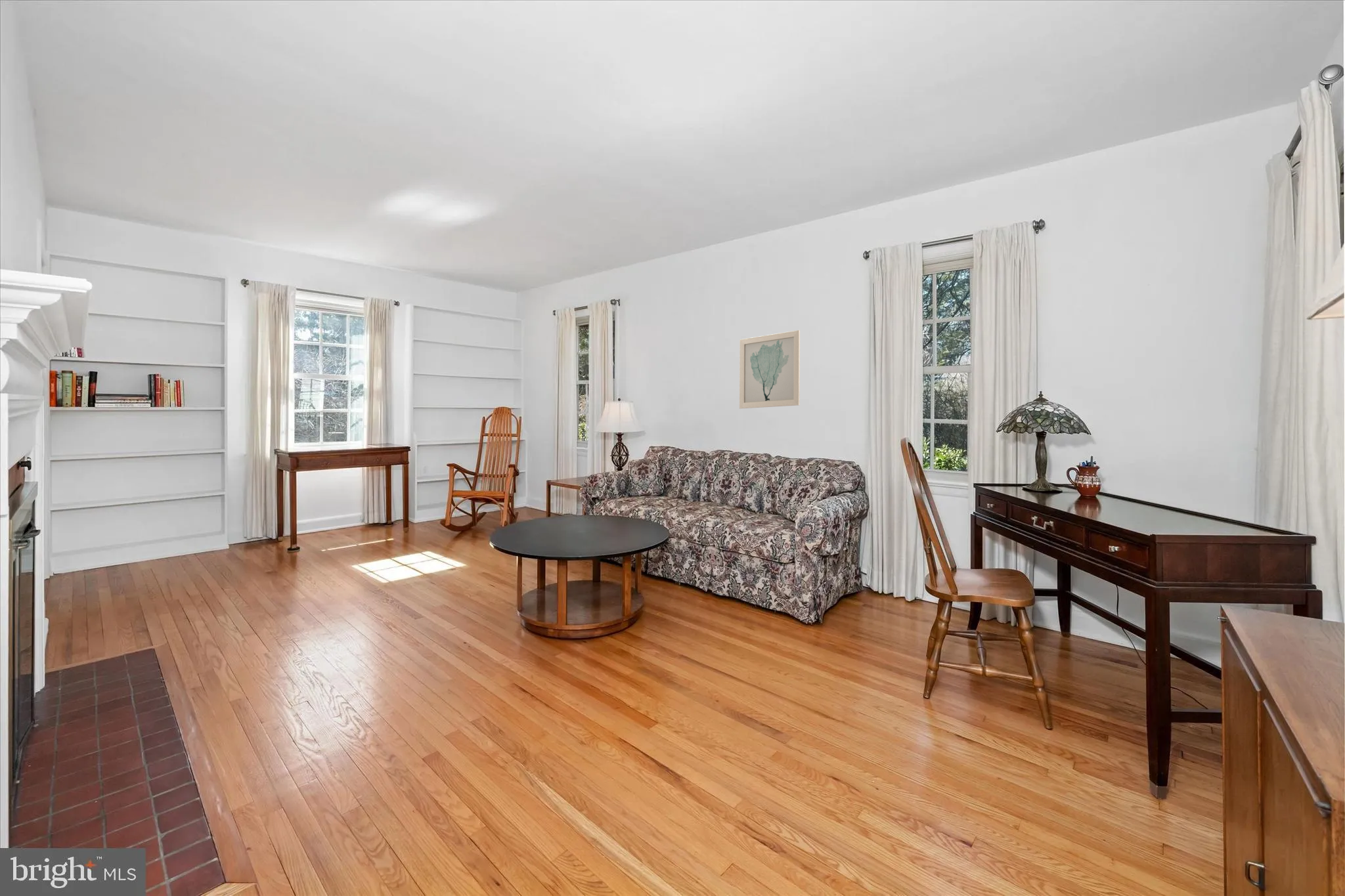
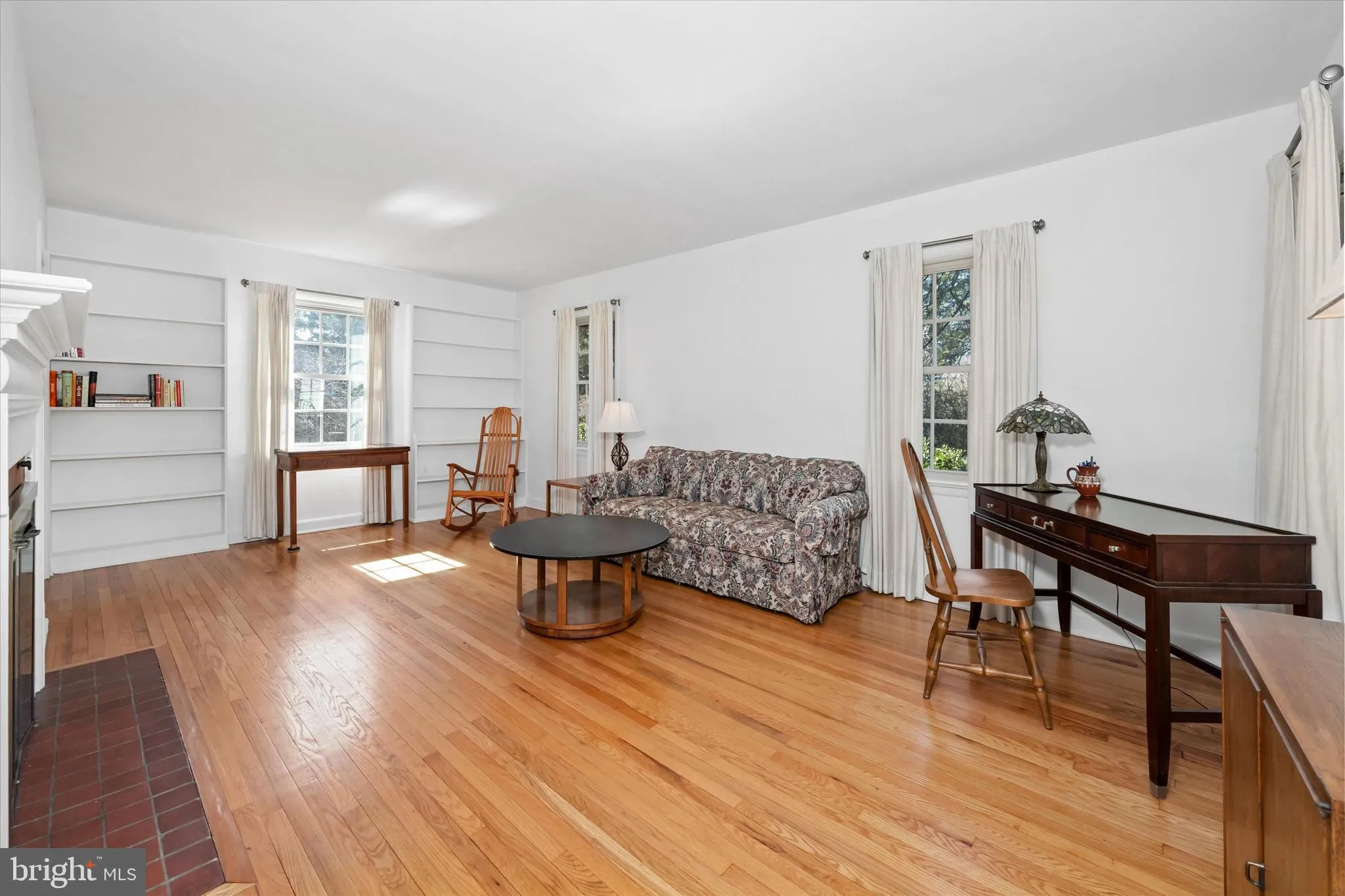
- wall art (768, 371)
